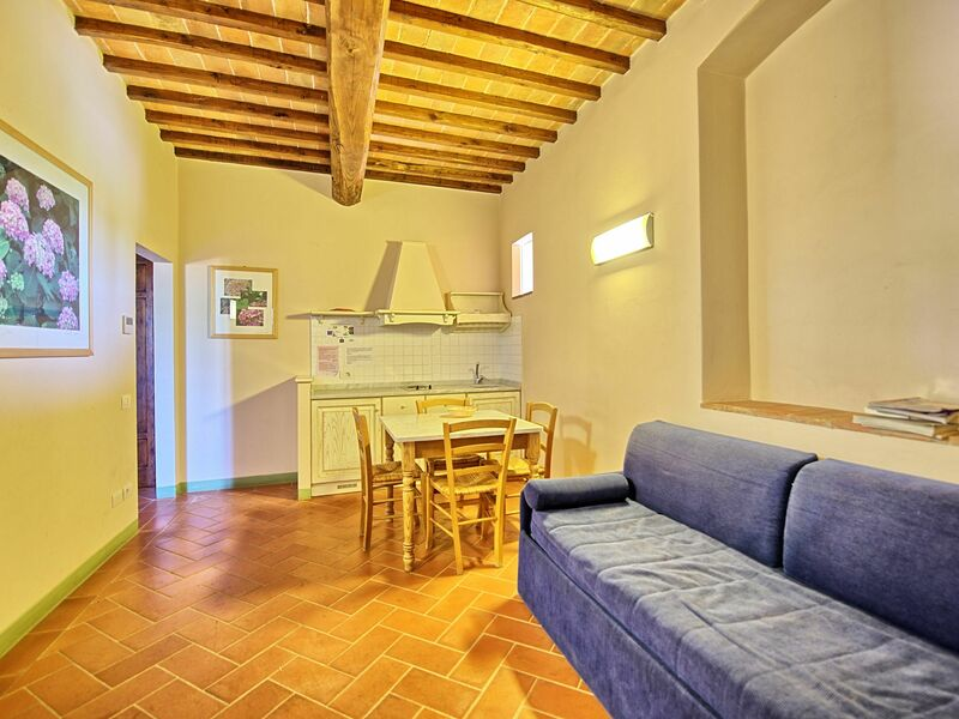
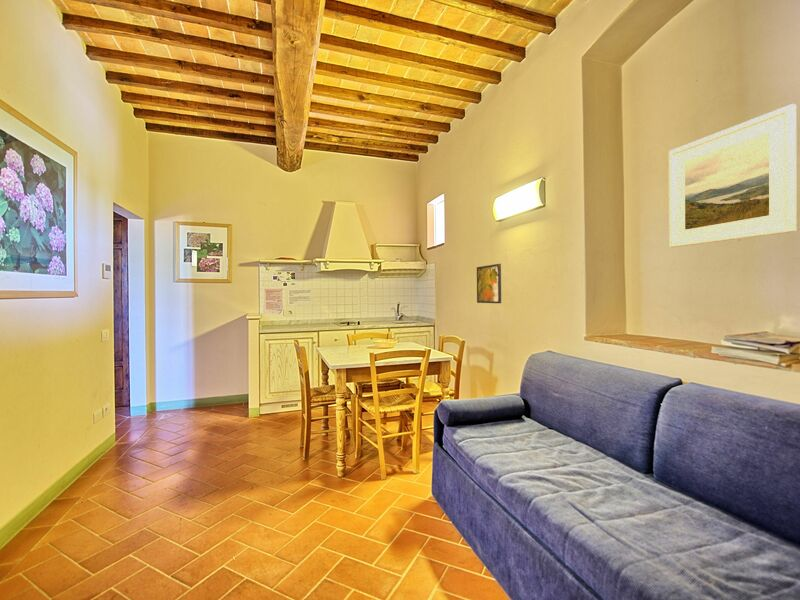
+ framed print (723, 185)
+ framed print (488, 284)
